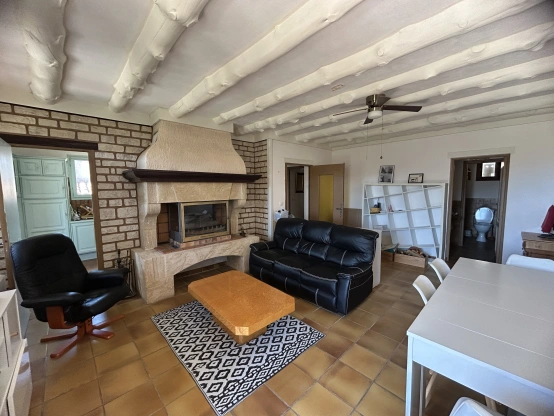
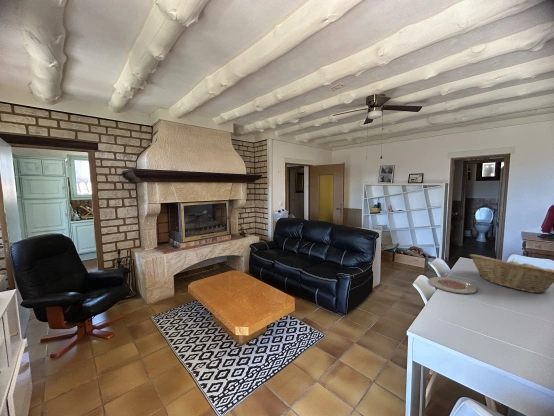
+ fruit basket (510, 269)
+ plate (451, 284)
